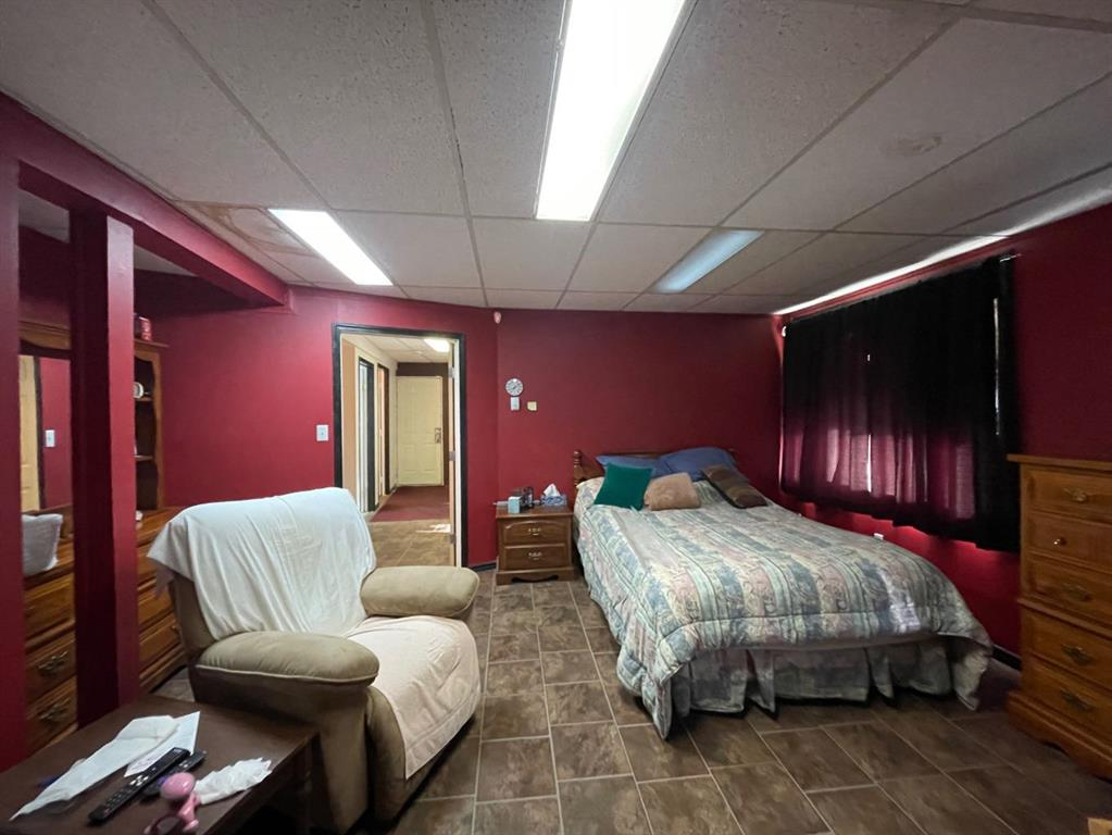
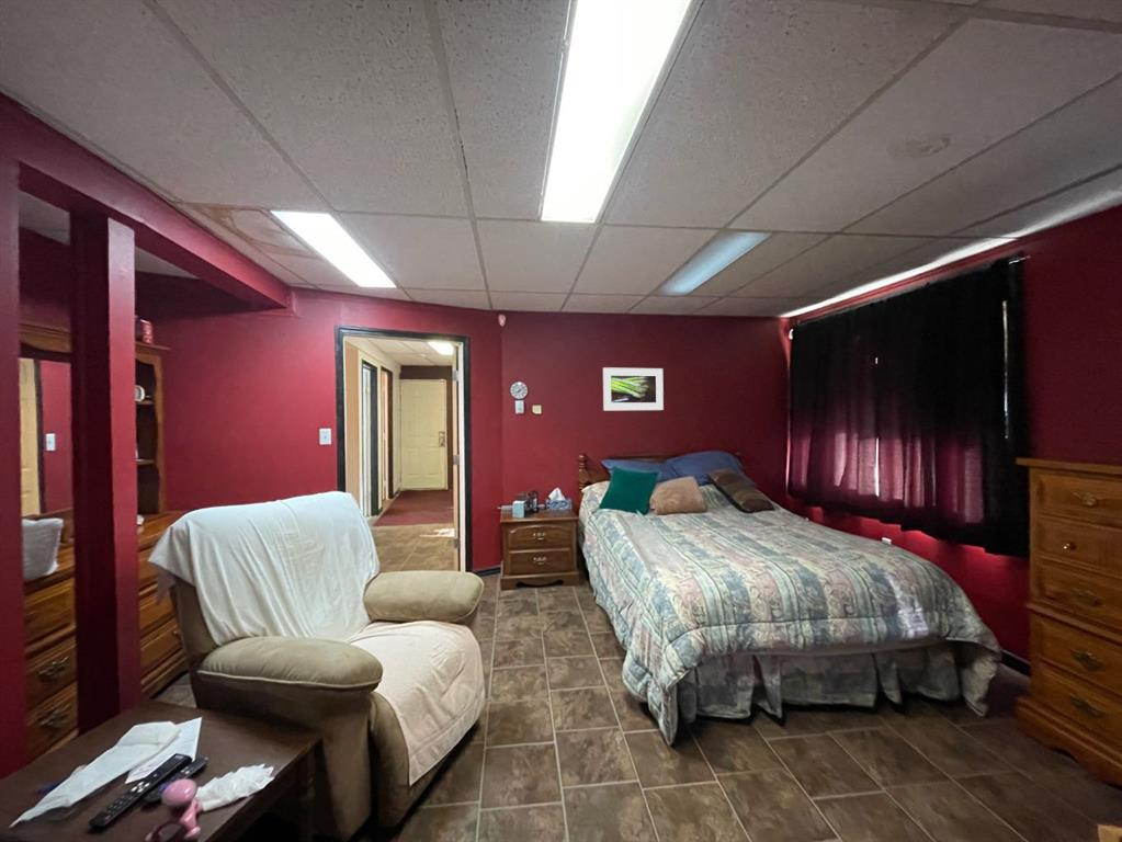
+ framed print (633, 389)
